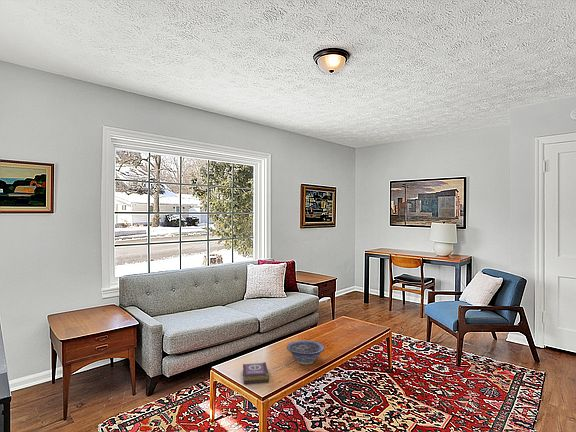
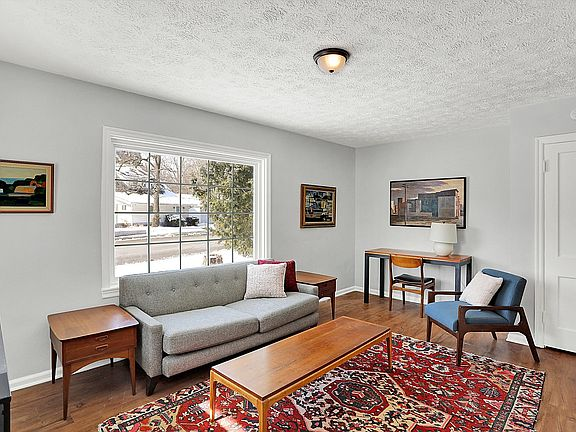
- decorative bowl (305, 353)
- book (255, 372)
